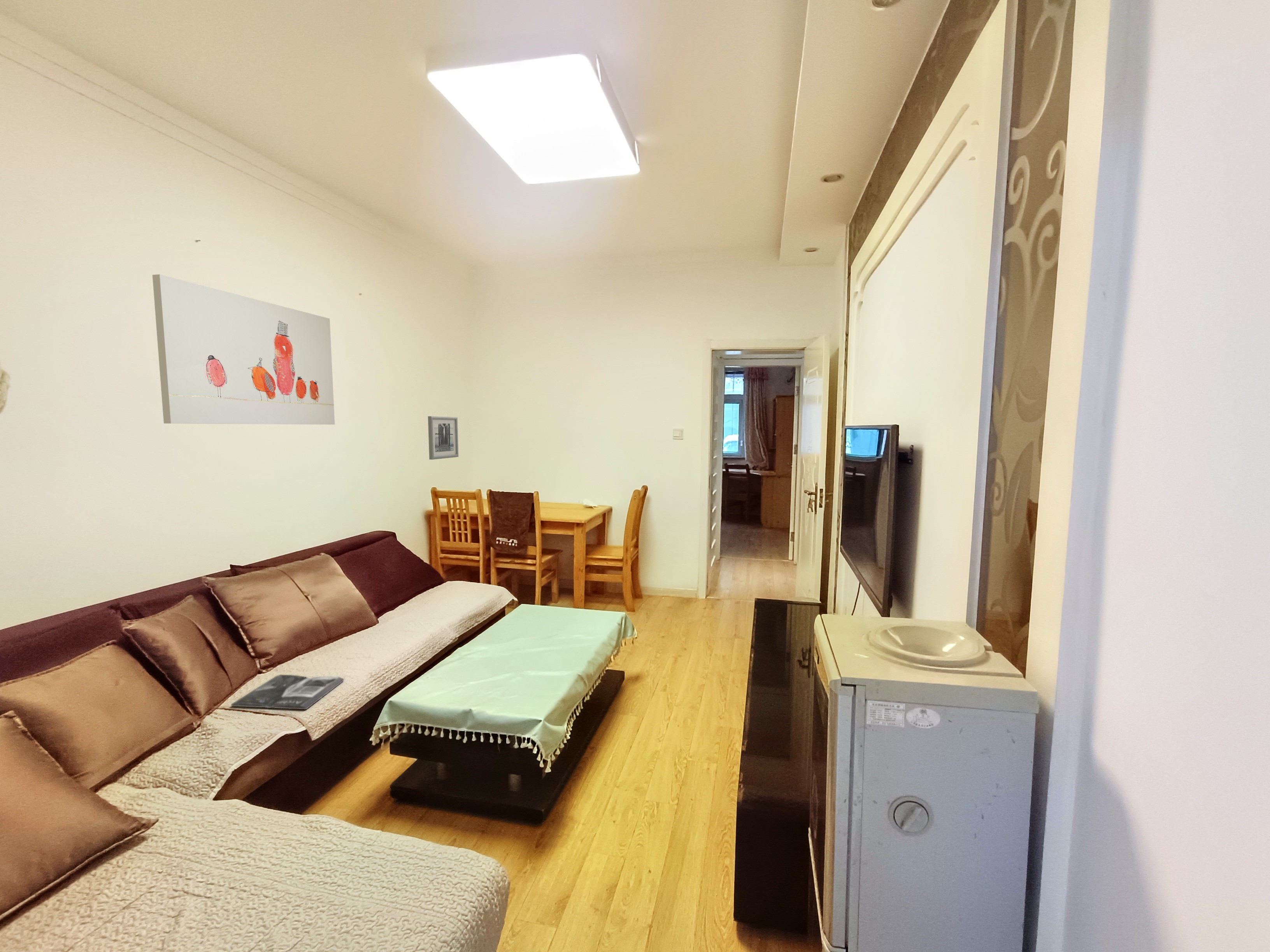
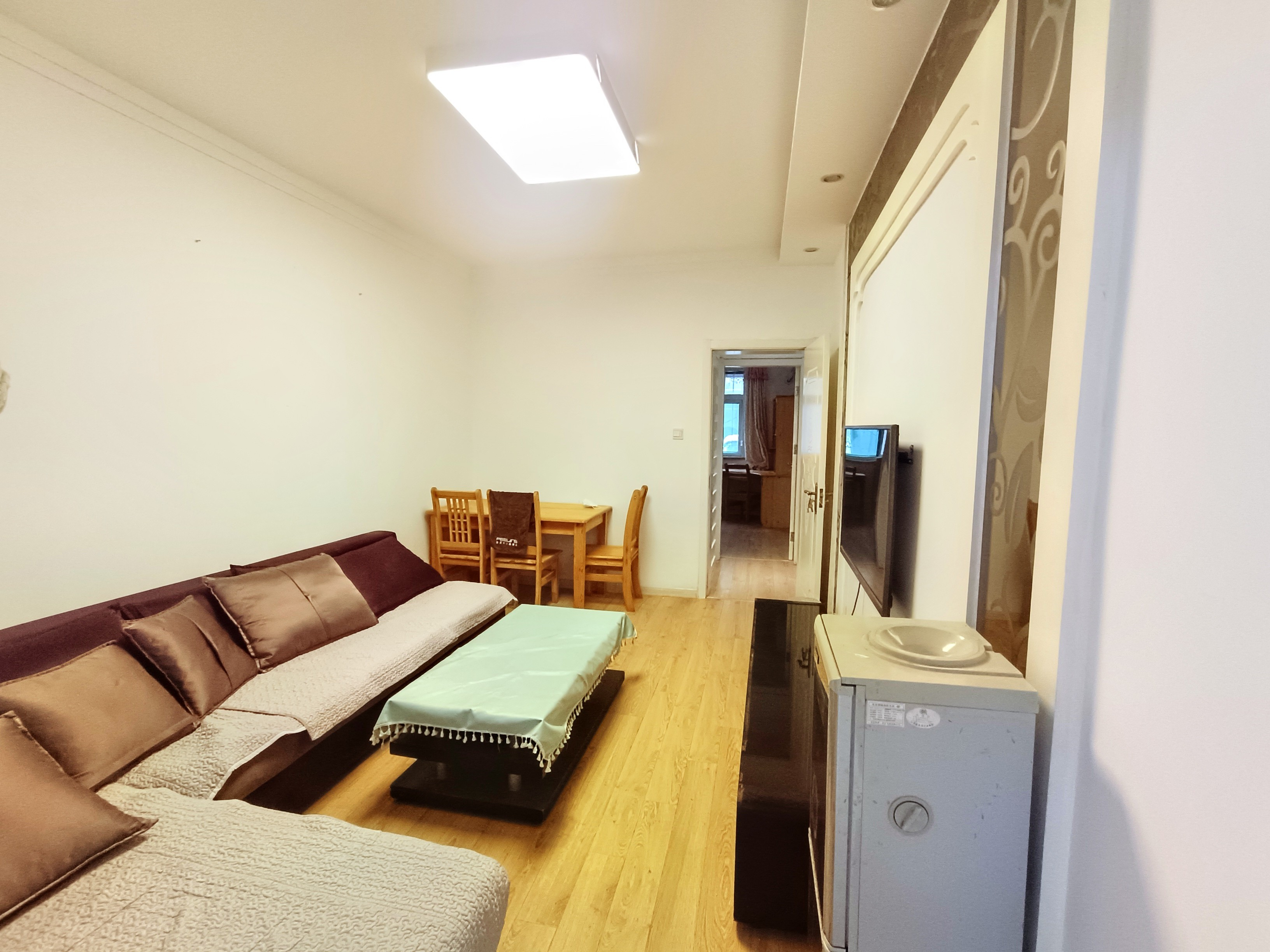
- wall art (260, 363)
- magazine (290, 691)
- wall art (444, 438)
